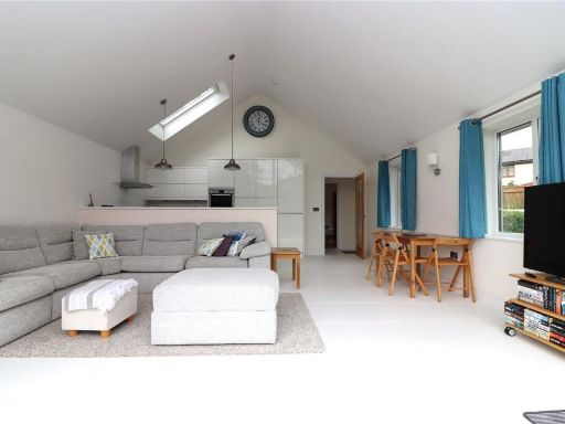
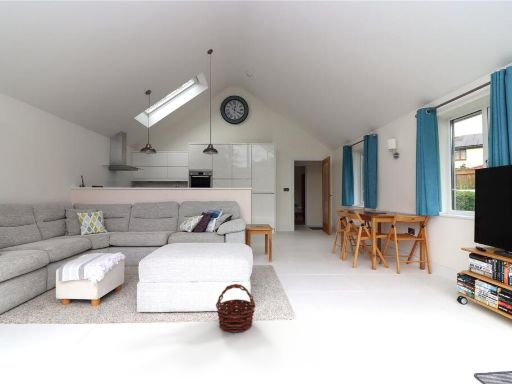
+ basket (235, 304)
